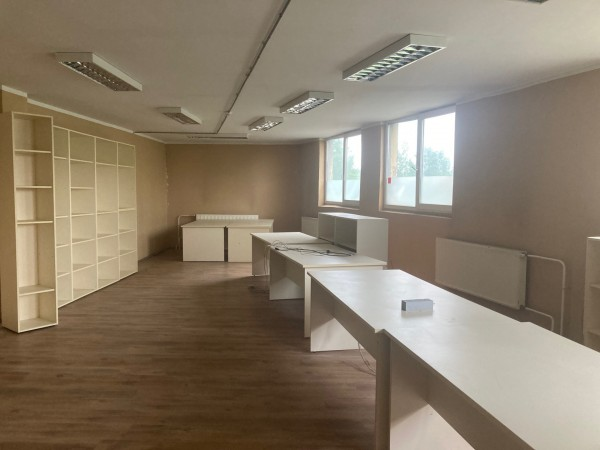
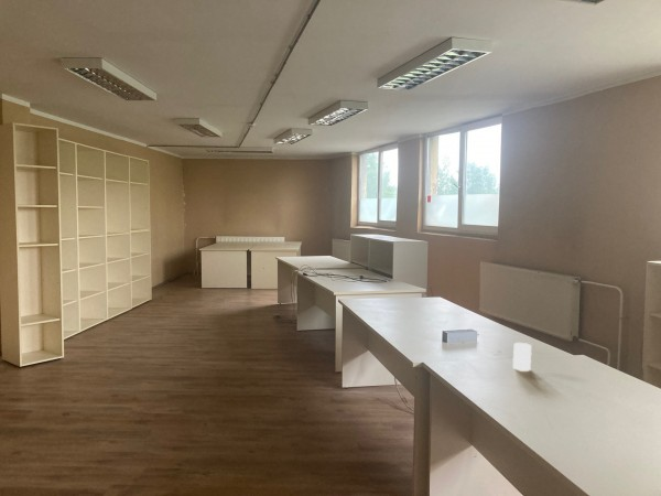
+ cup (521, 356)
